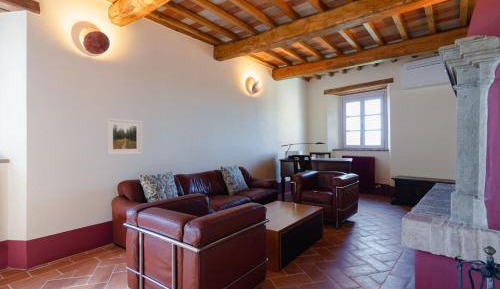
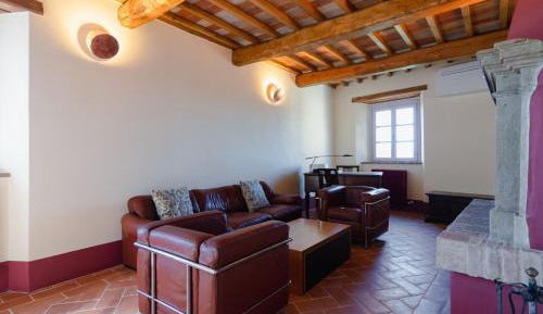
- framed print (125, 137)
